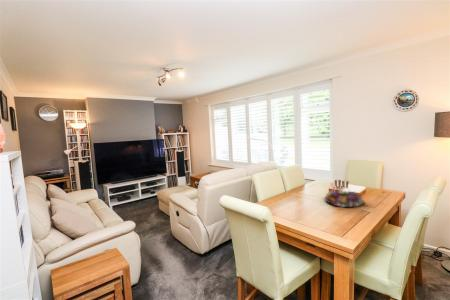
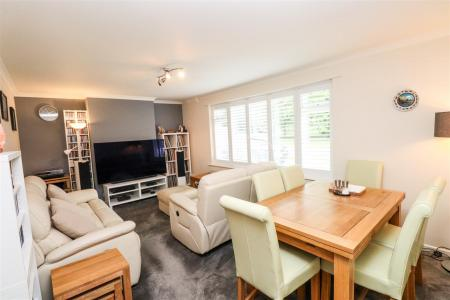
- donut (343, 196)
